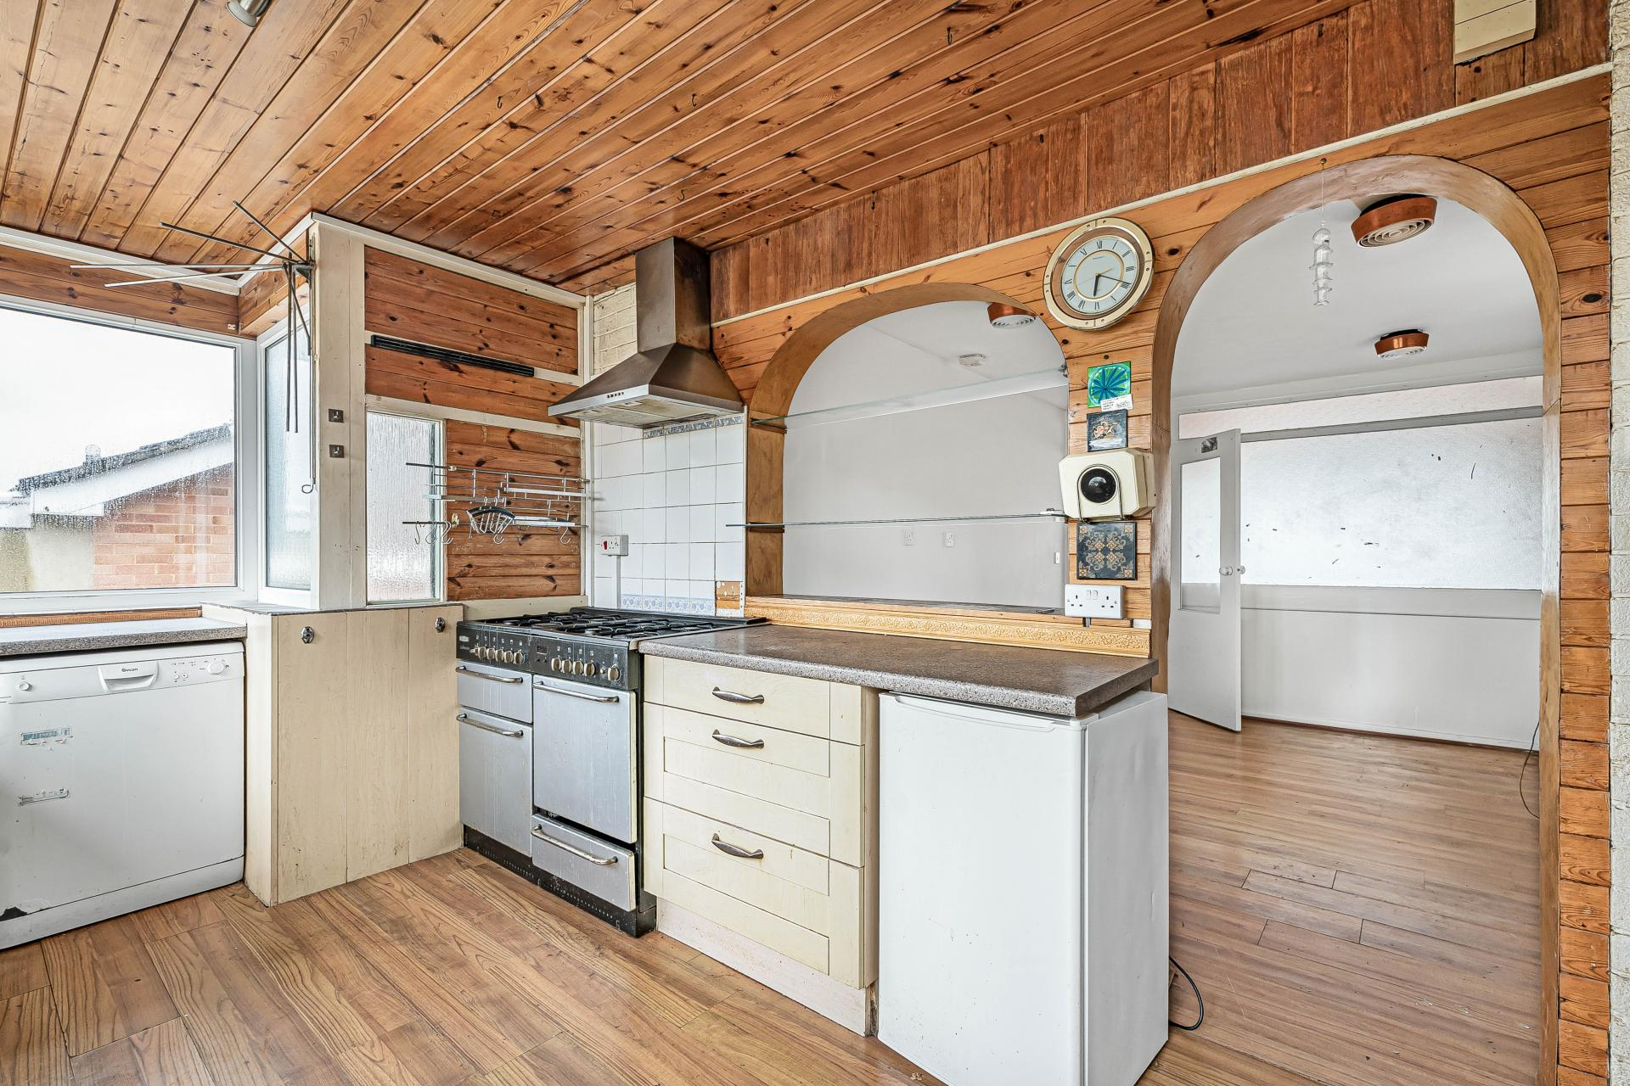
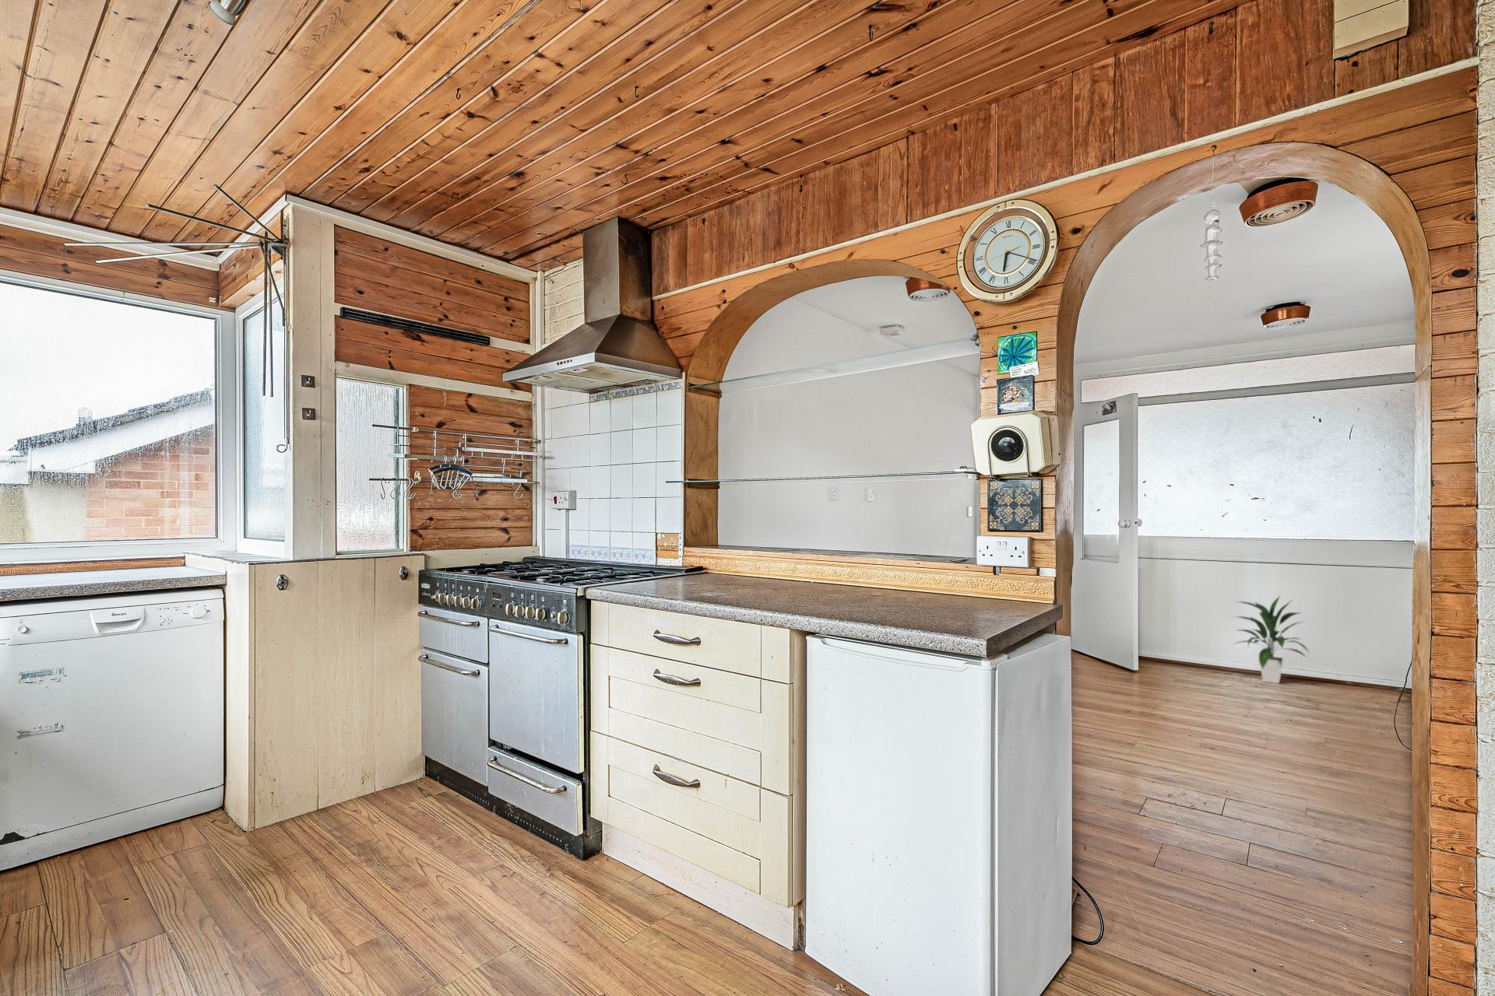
+ indoor plant (1269, 637)
